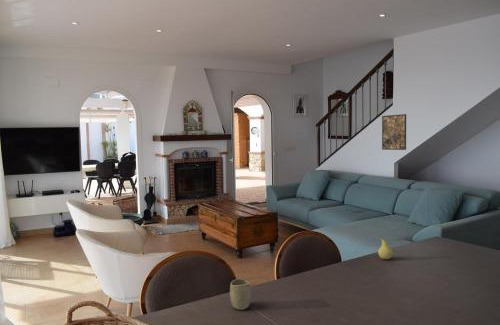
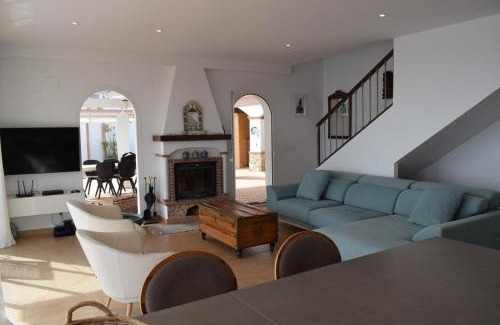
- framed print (393, 132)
- cup (240, 294)
- fruit (384, 247)
